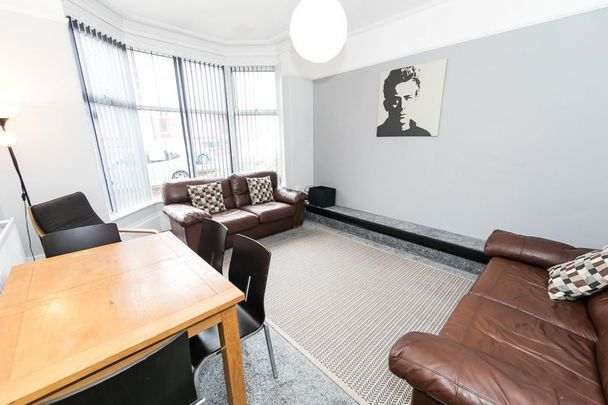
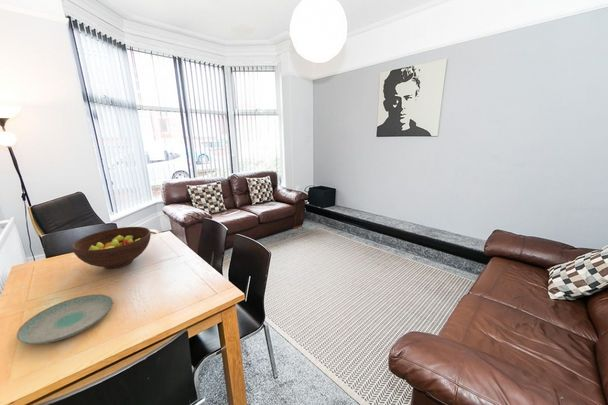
+ plate (69, 317)
+ fruit bowl (116, 250)
